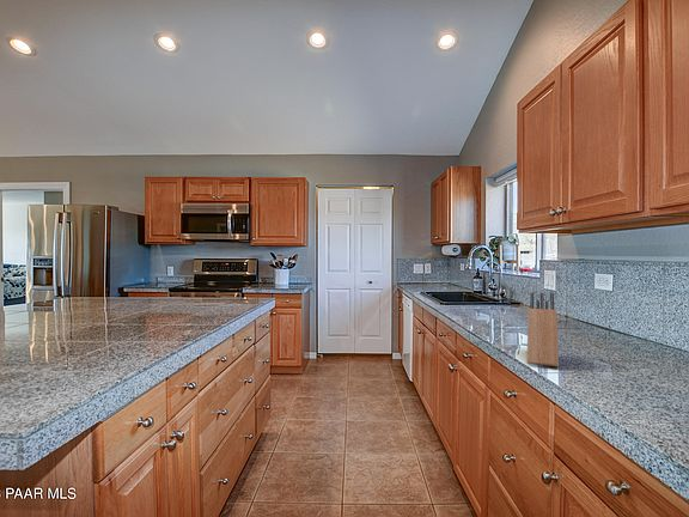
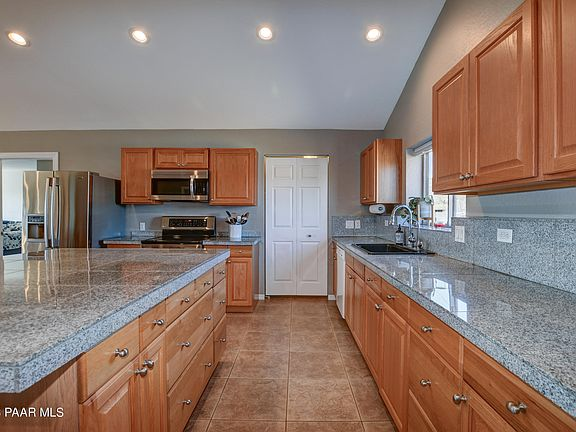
- knife block (542, 324)
